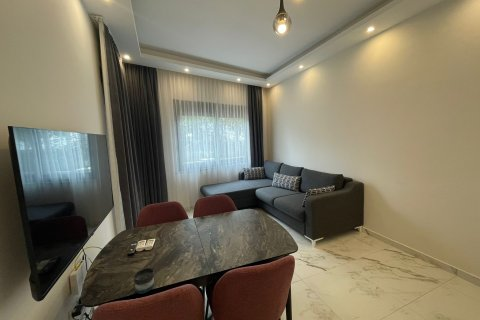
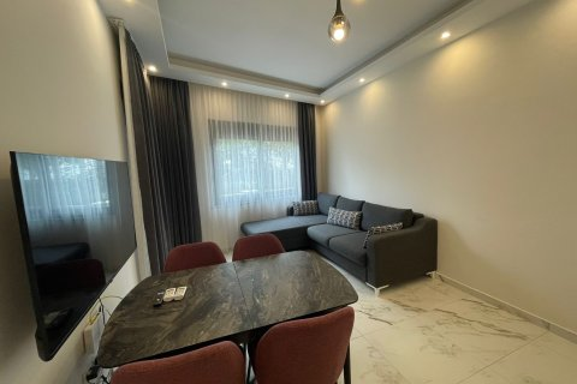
- mug (144, 279)
